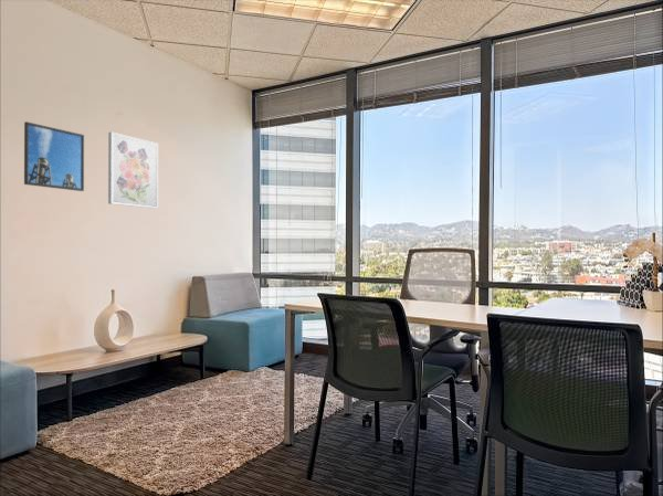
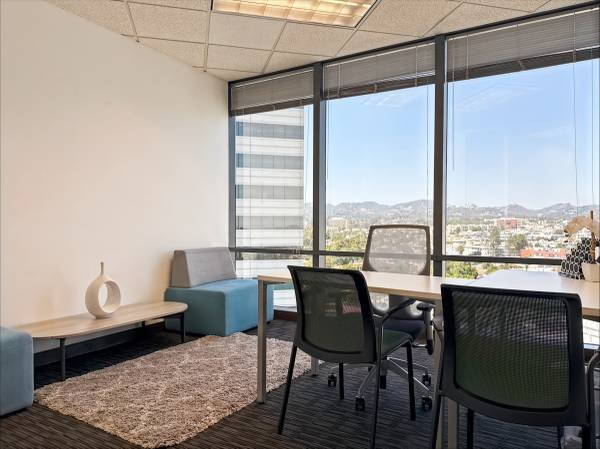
- wall art (134, 171)
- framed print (55, 158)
